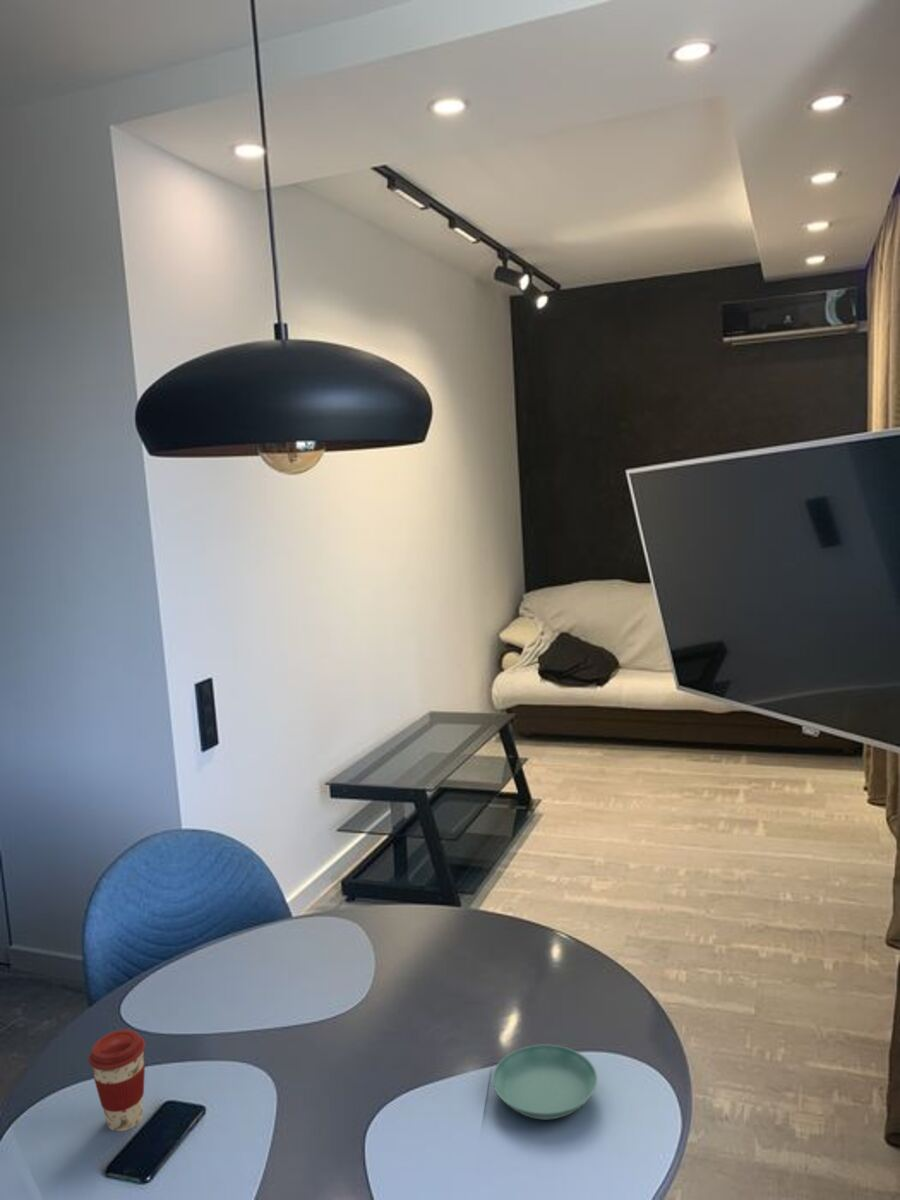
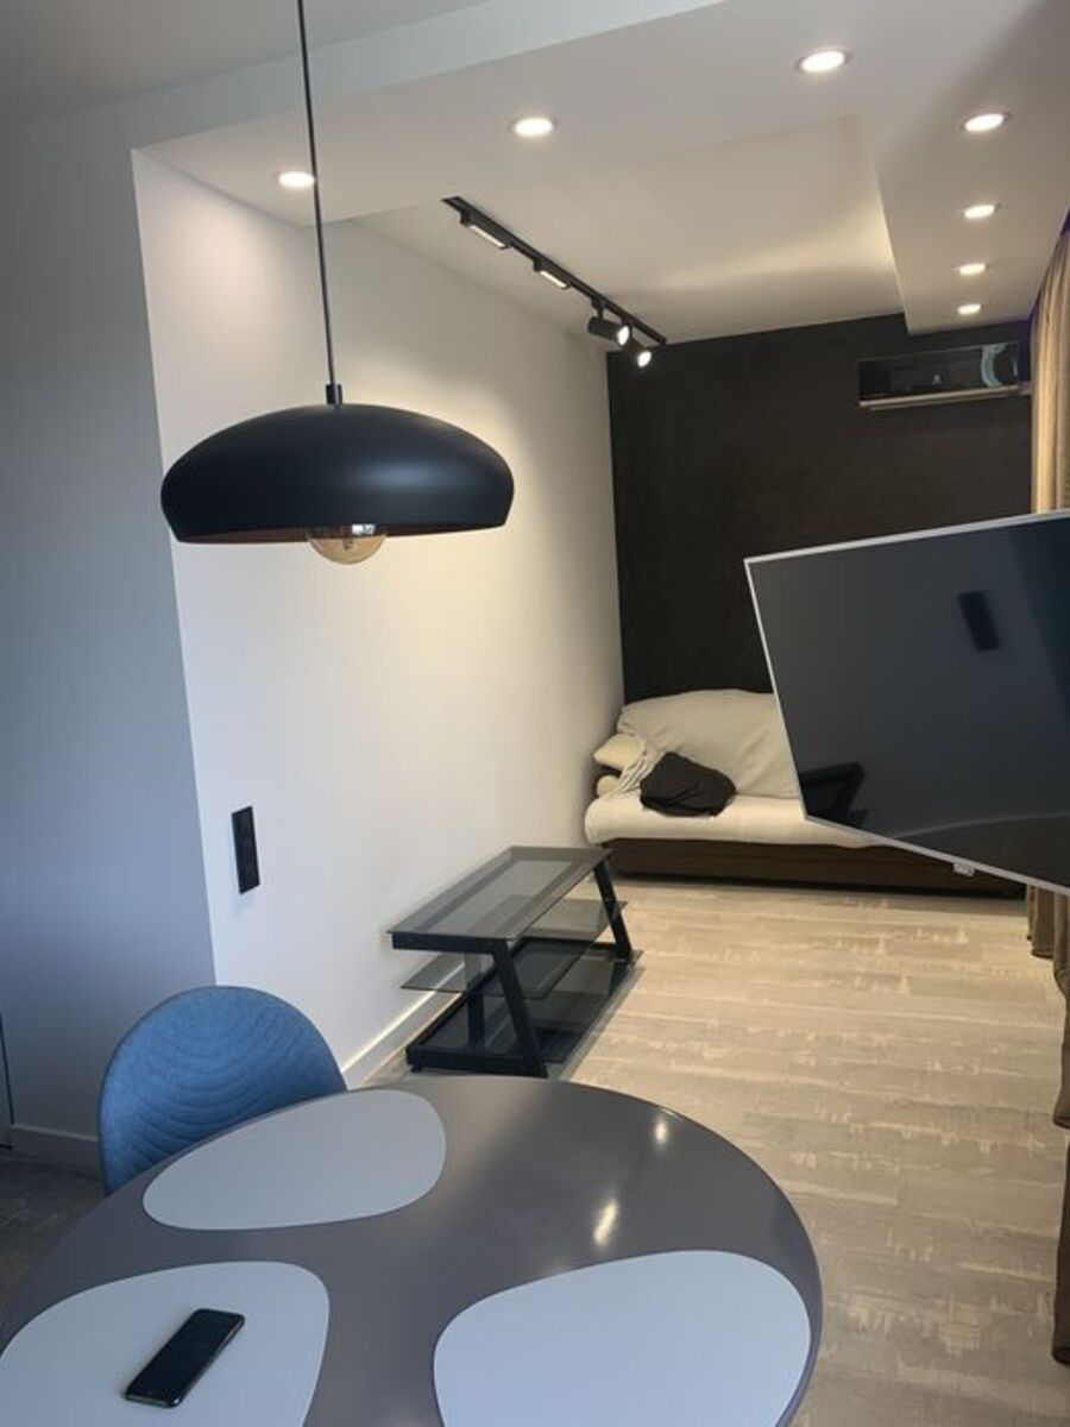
- coffee cup (120, 1082)
- saucer (545, 1085)
